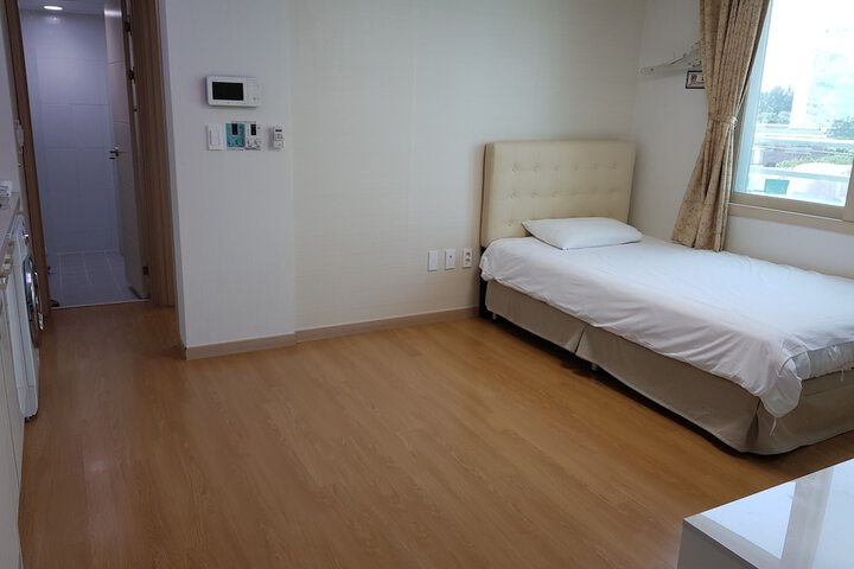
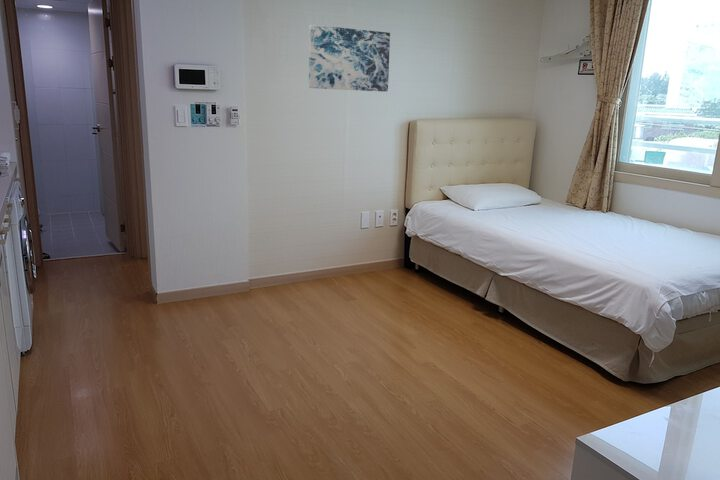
+ wall art (350, 59)
